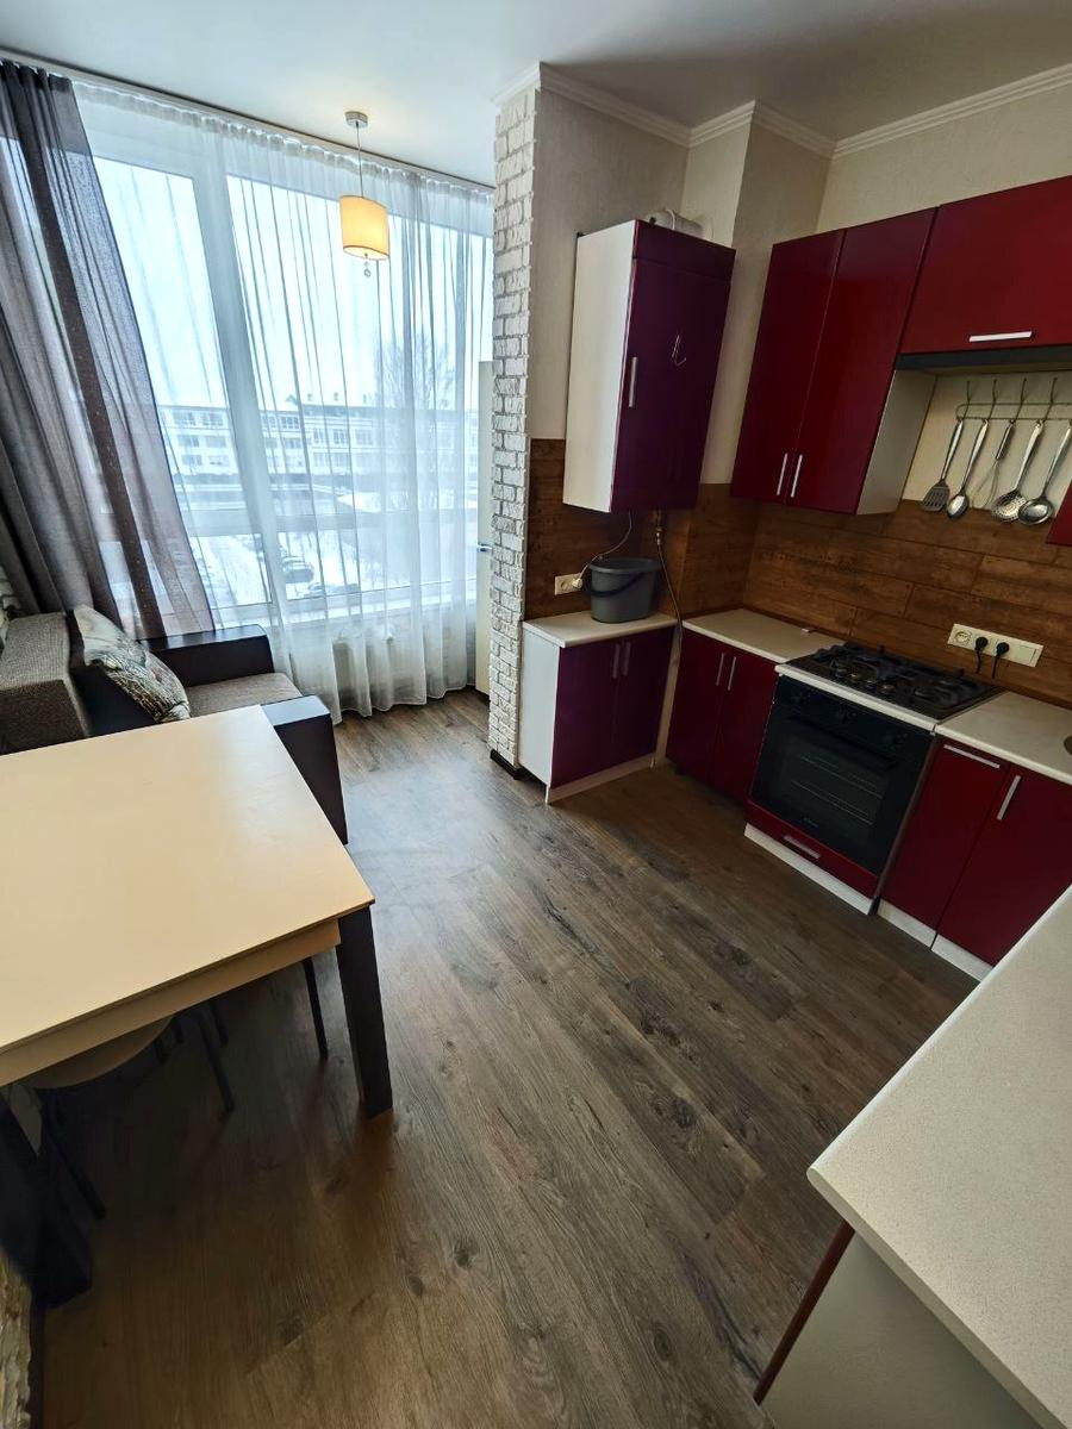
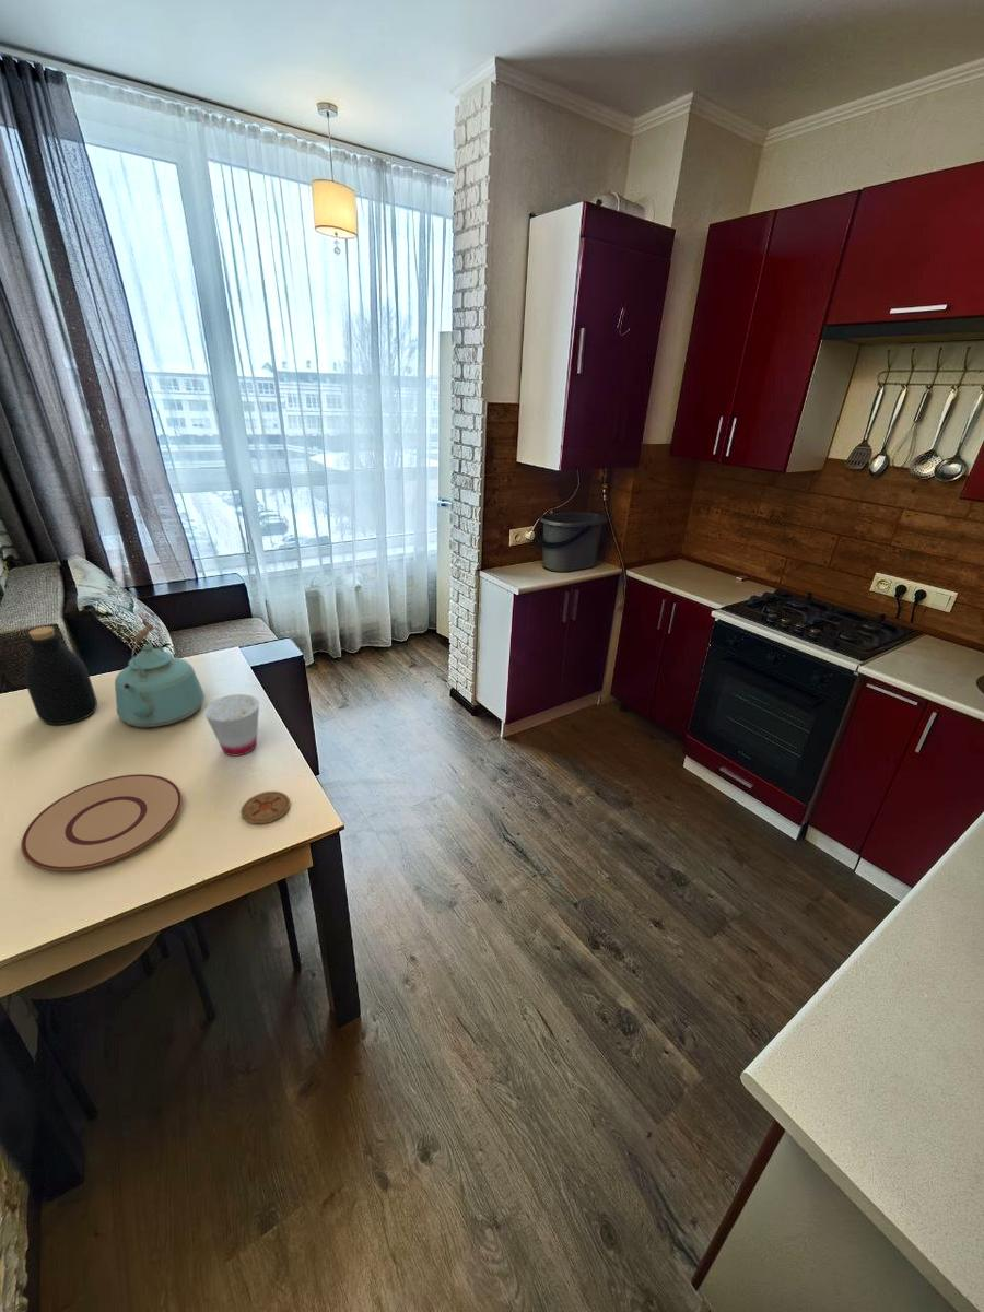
+ plate (107, 819)
+ coaster (266, 807)
+ kettle (150, 675)
+ bottle (56, 673)
+ cup (236, 727)
